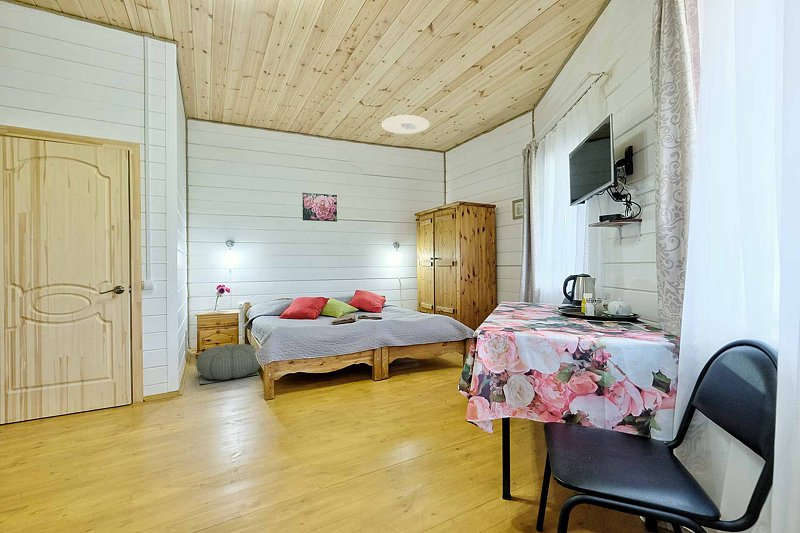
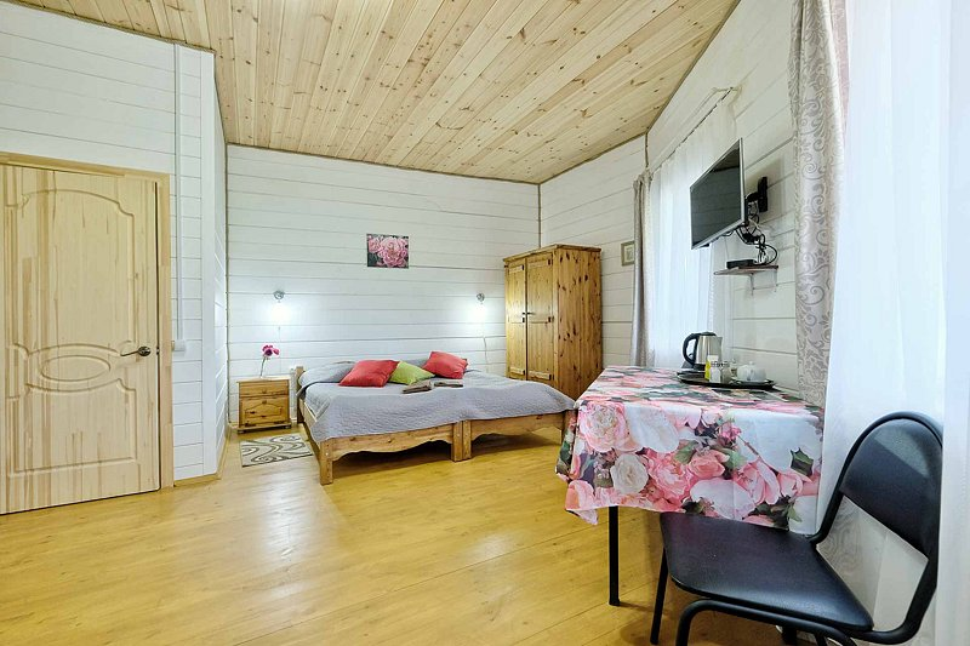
- pouf (230, 360)
- ceiling light (405, 122)
